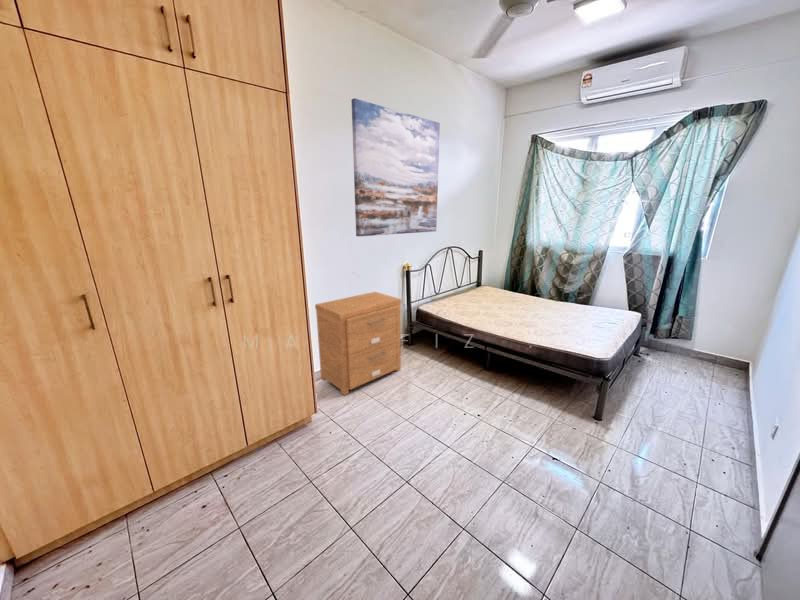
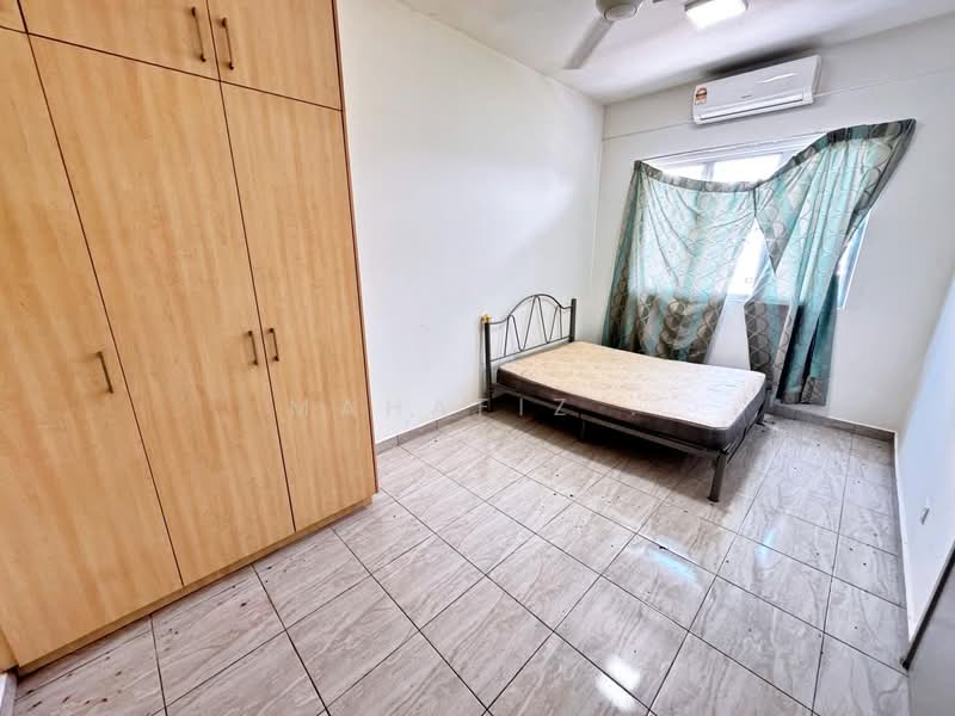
- wall art (400, 175)
- nightstand (362, 340)
